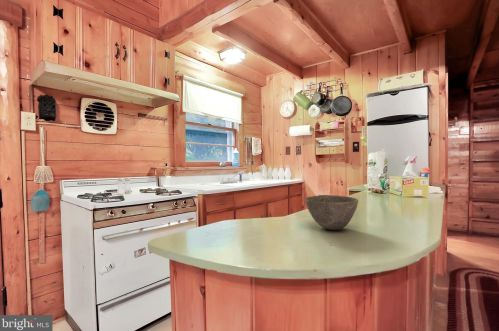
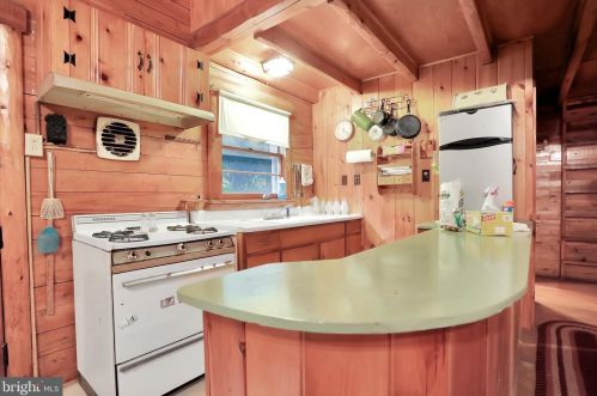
- bowl (331, 212)
